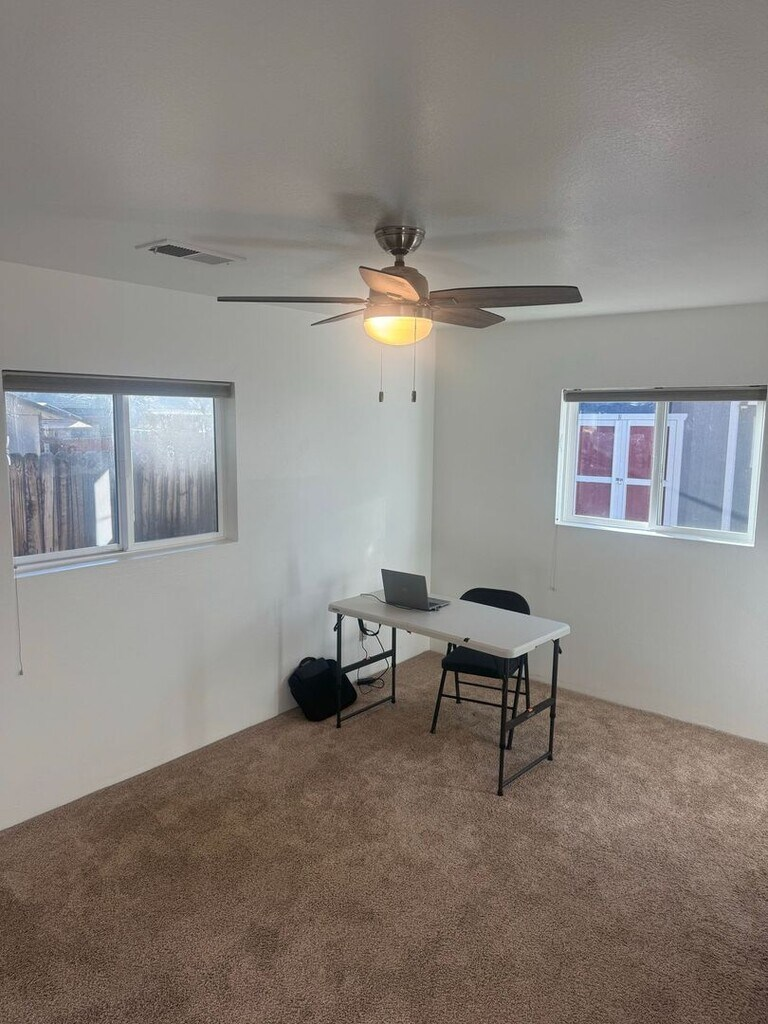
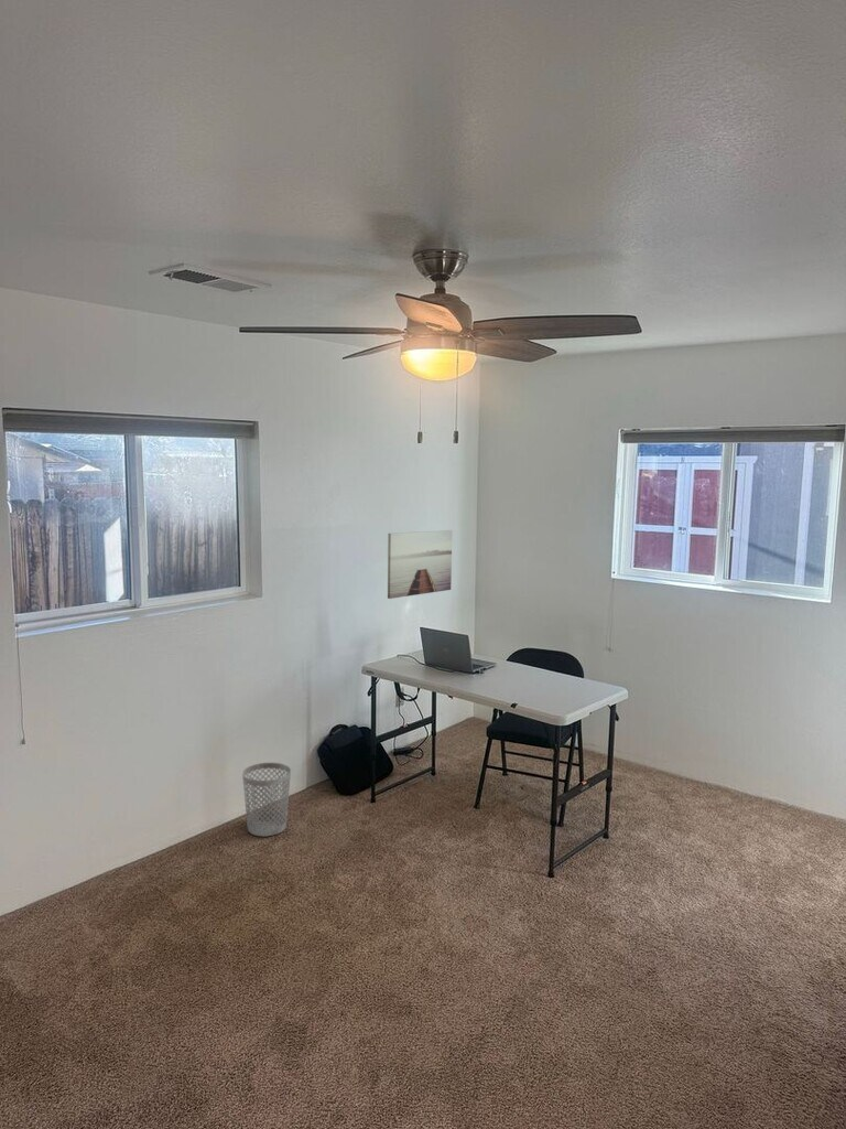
+ wastebasket (267, 799)
+ wall art (421, 562)
